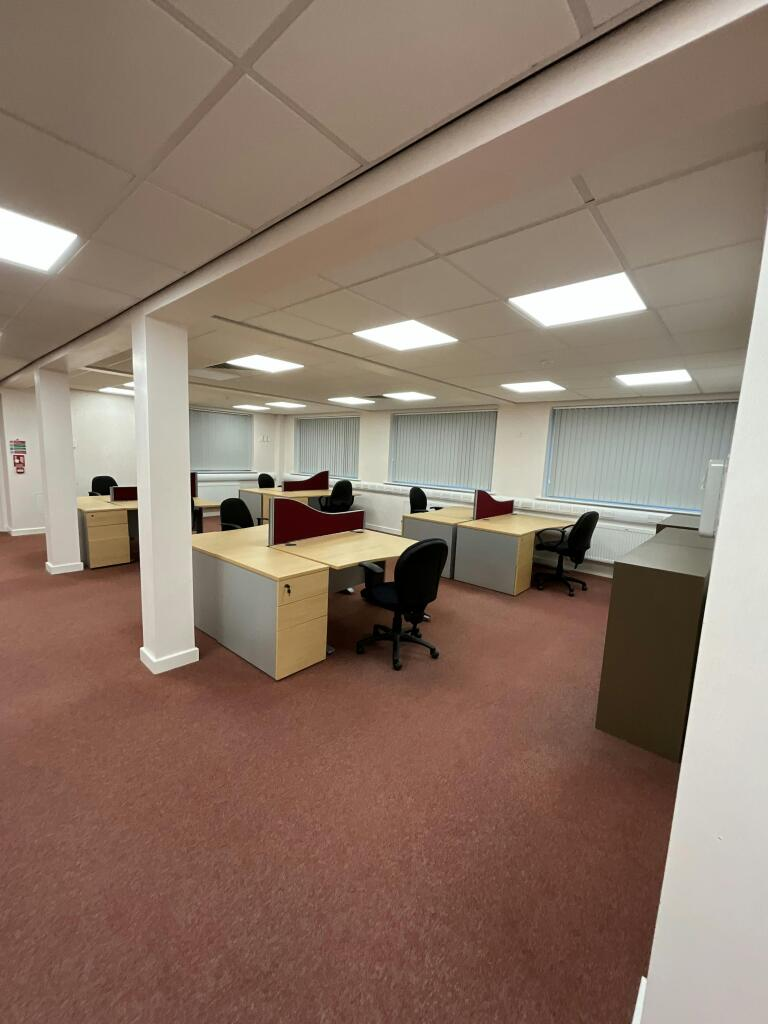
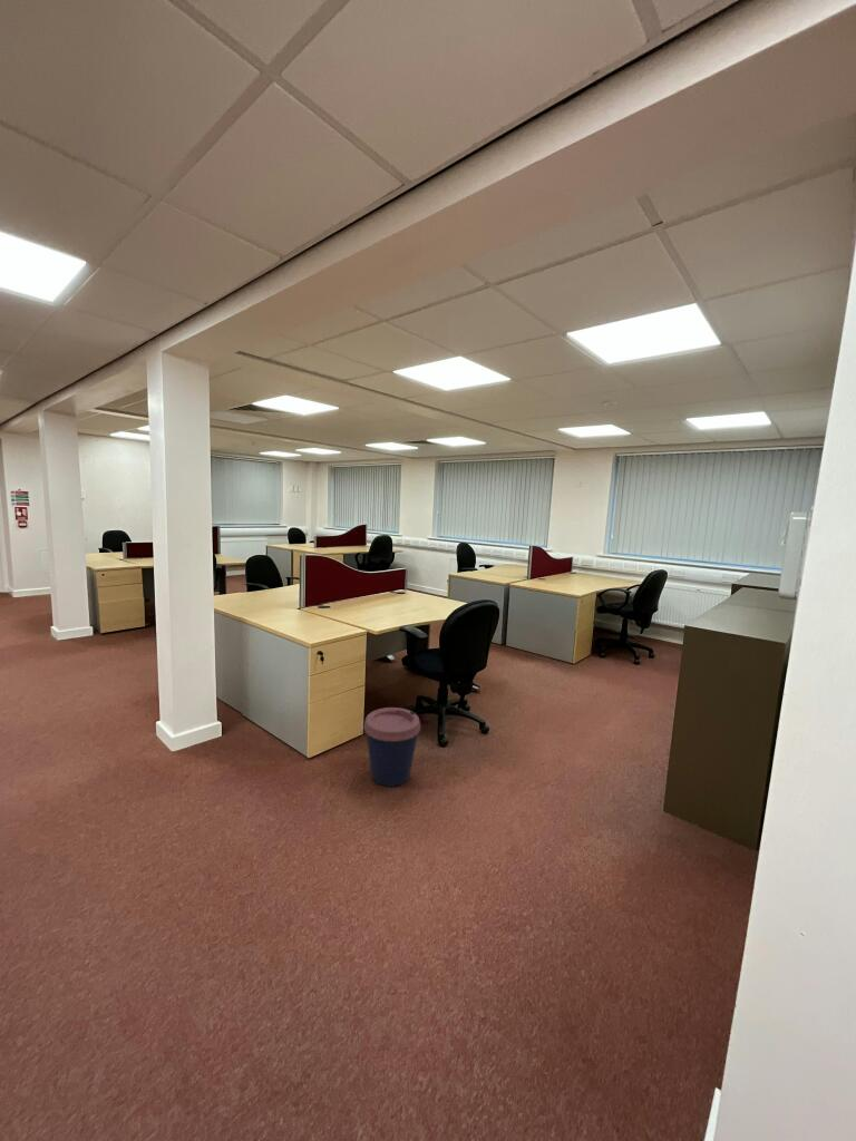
+ coffee cup (391, 747)
